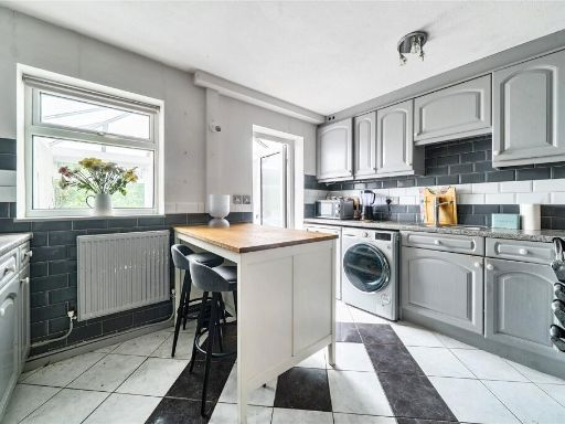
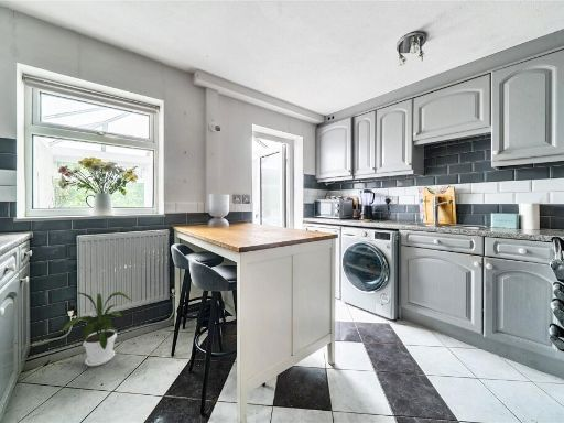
+ house plant (97, 324)
